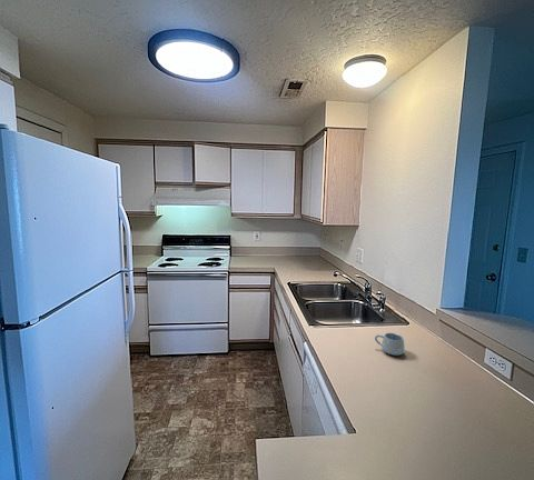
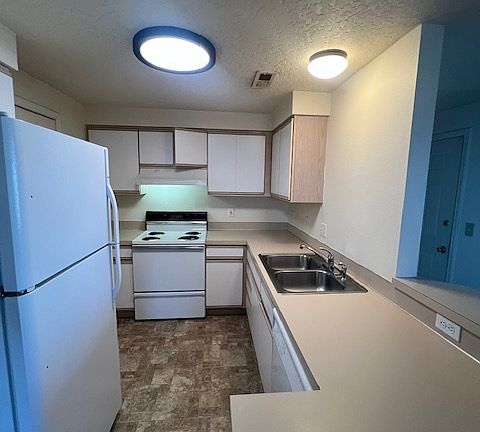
- mug (389, 343)
